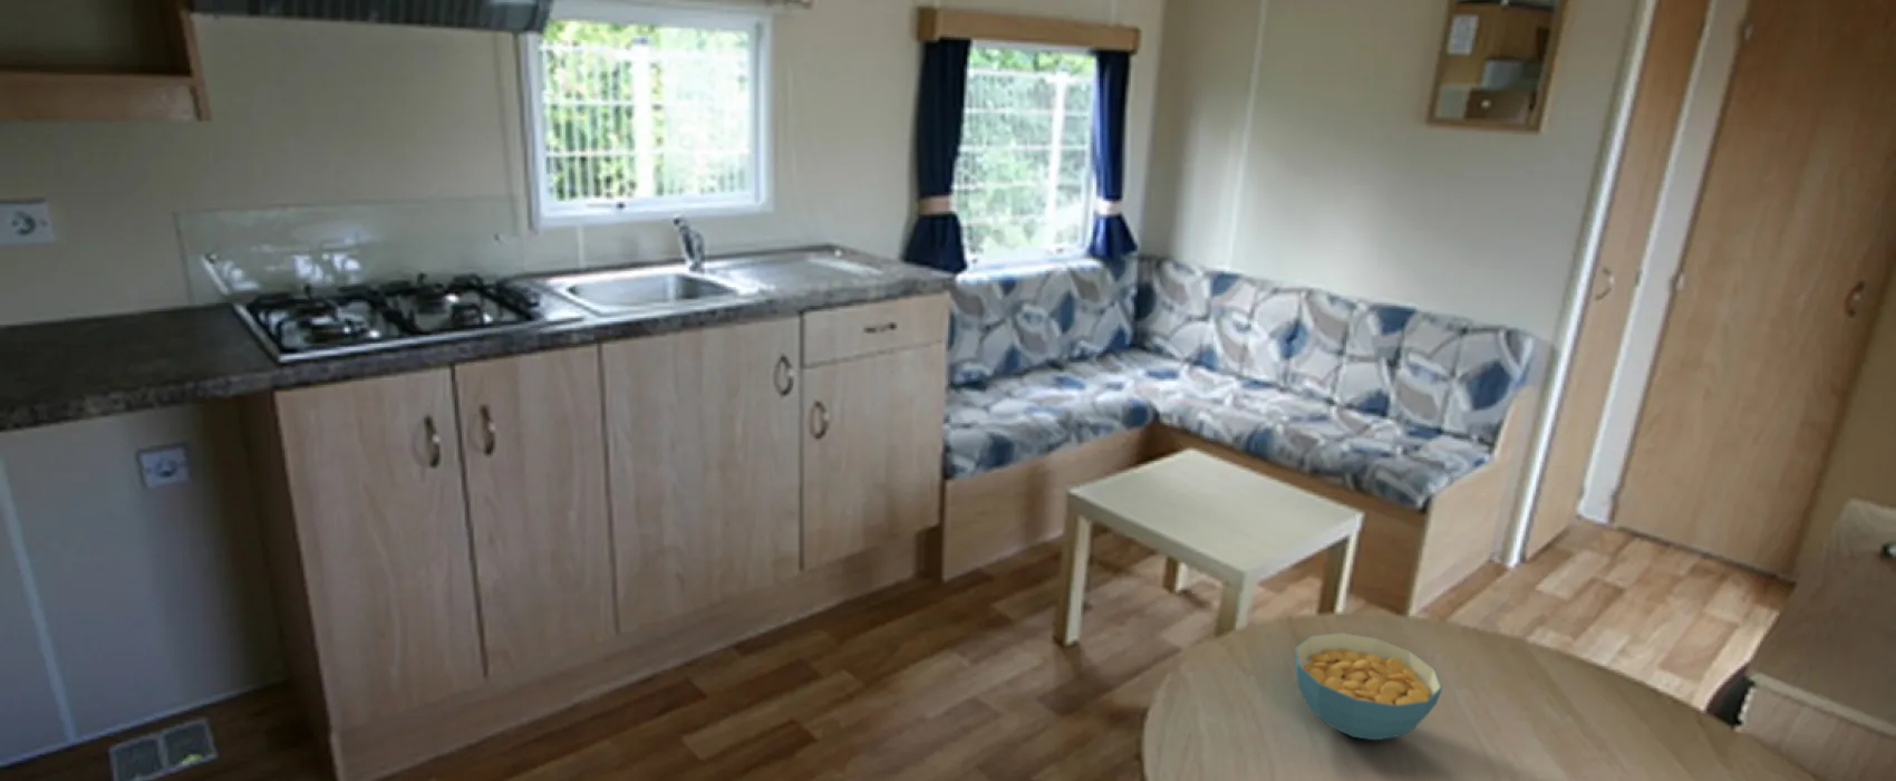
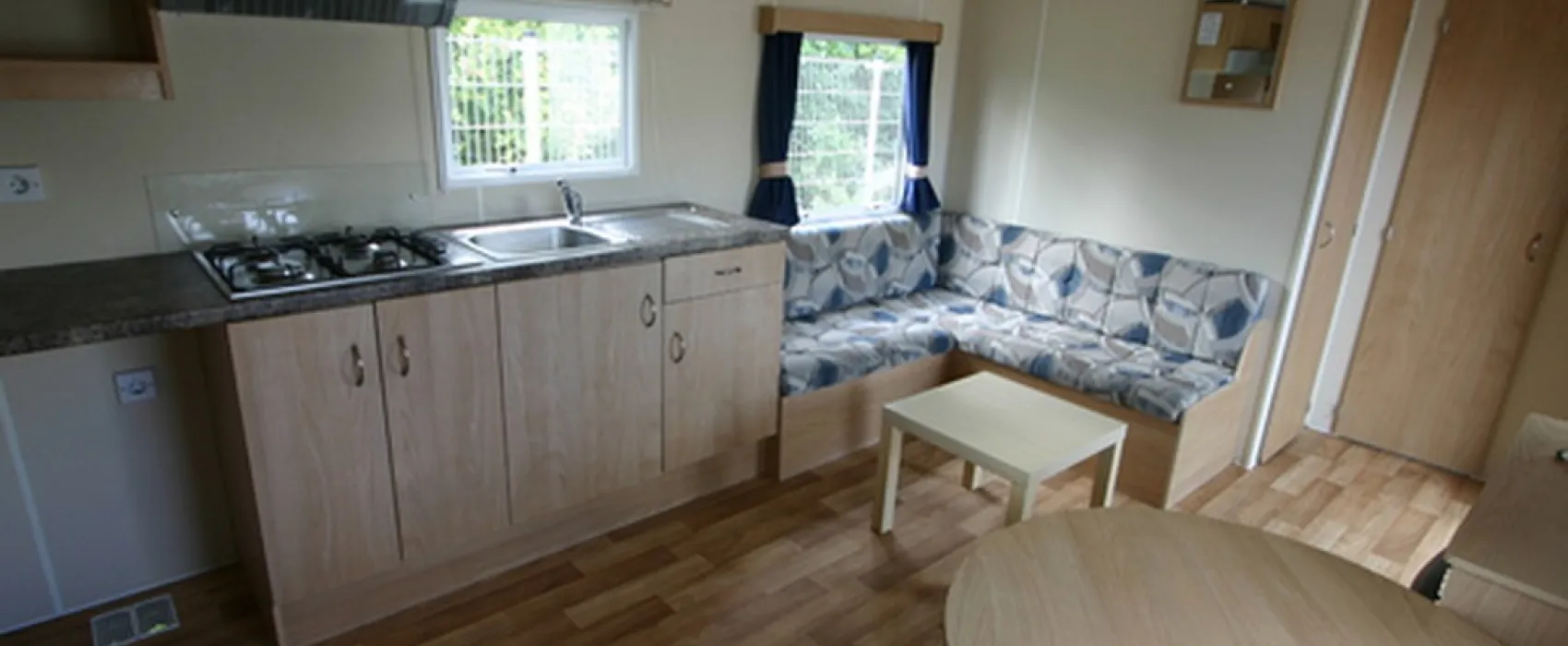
- cereal bowl (1360, 696)
